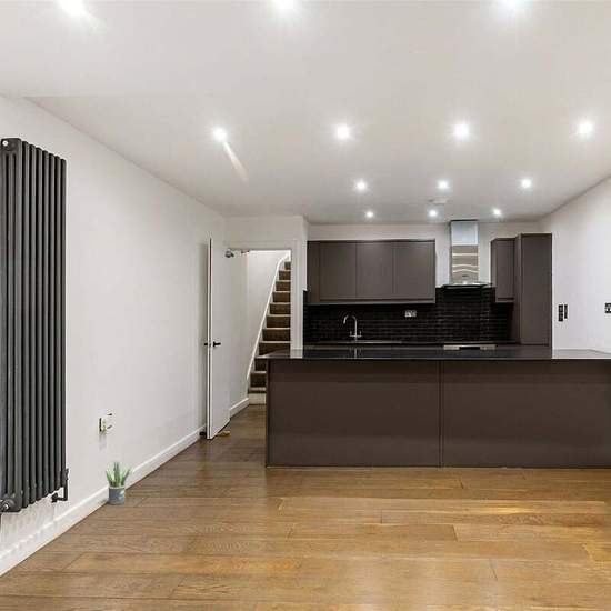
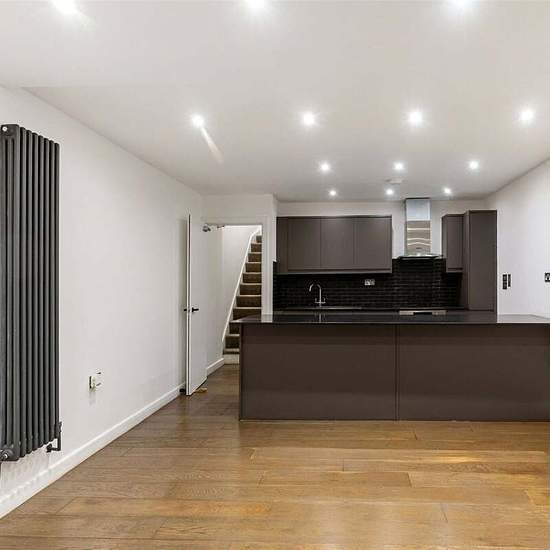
- potted plant (119, 481)
